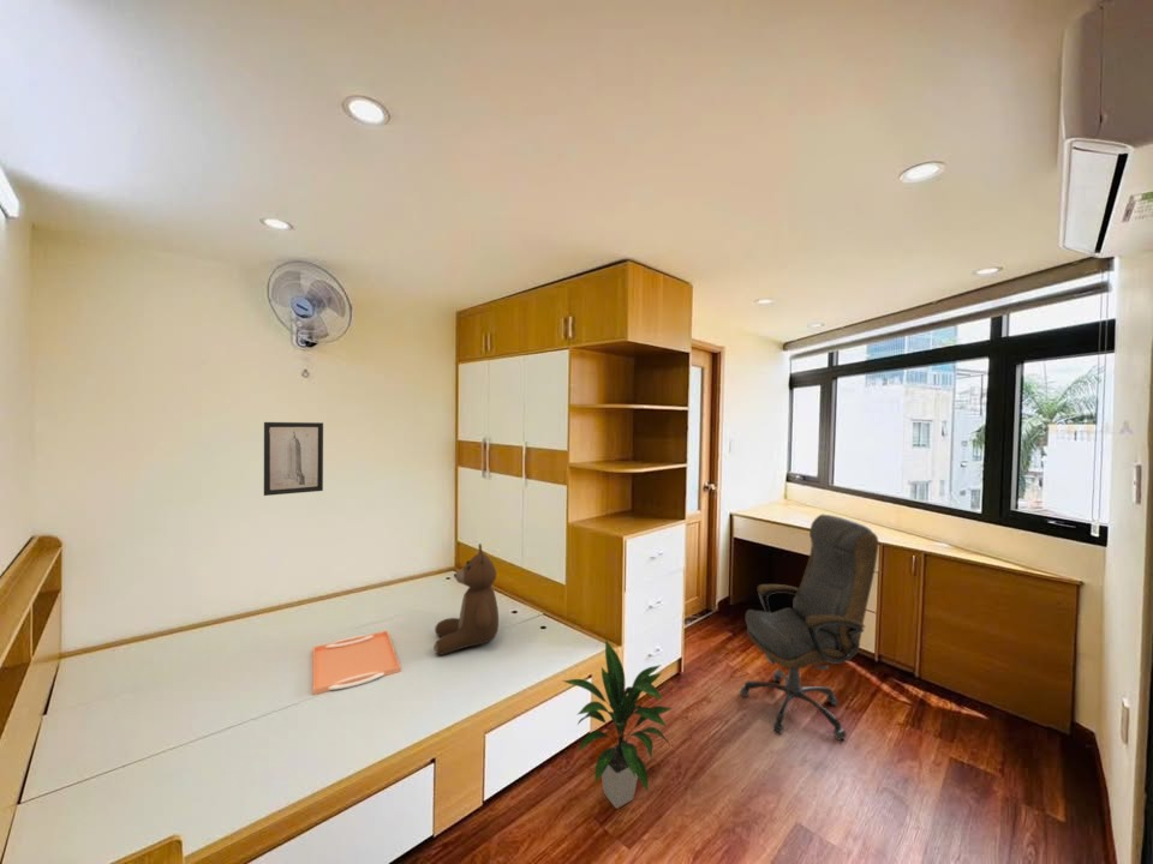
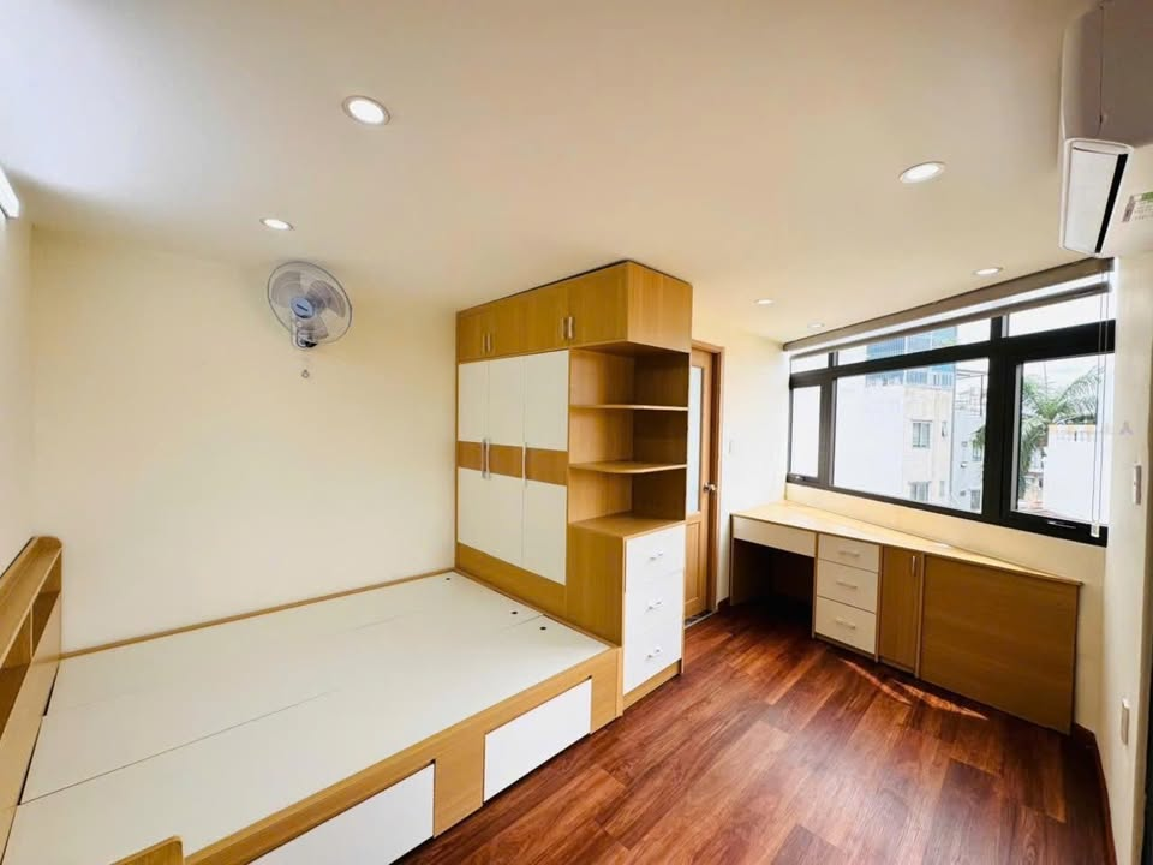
- serving tray (354, 659)
- indoor plant (625, 725)
- bear (467, 594)
- office chair (806, 613)
- wall art (294, 457)
